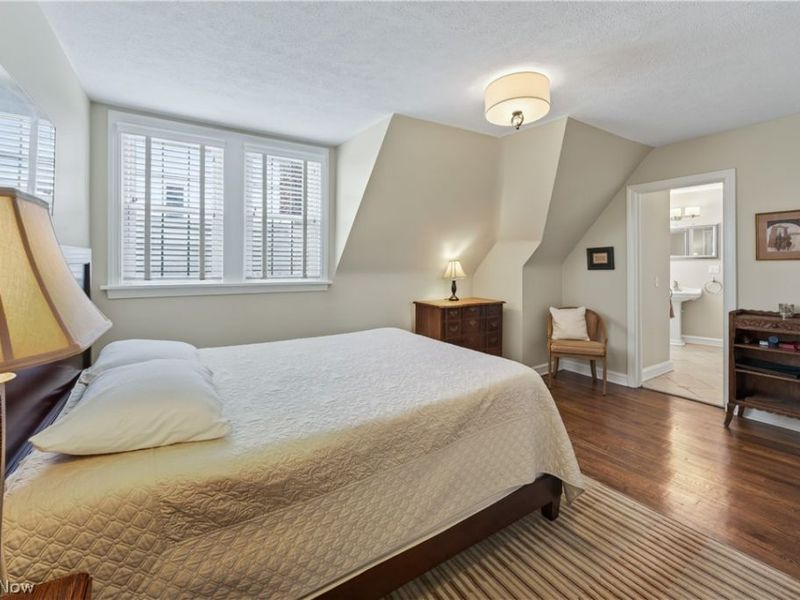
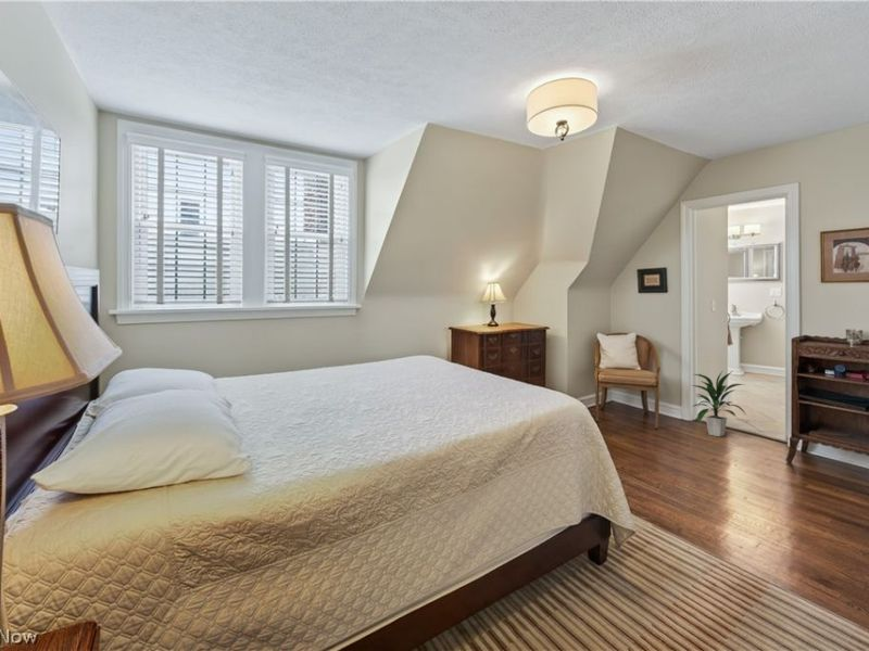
+ indoor plant (714, 401)
